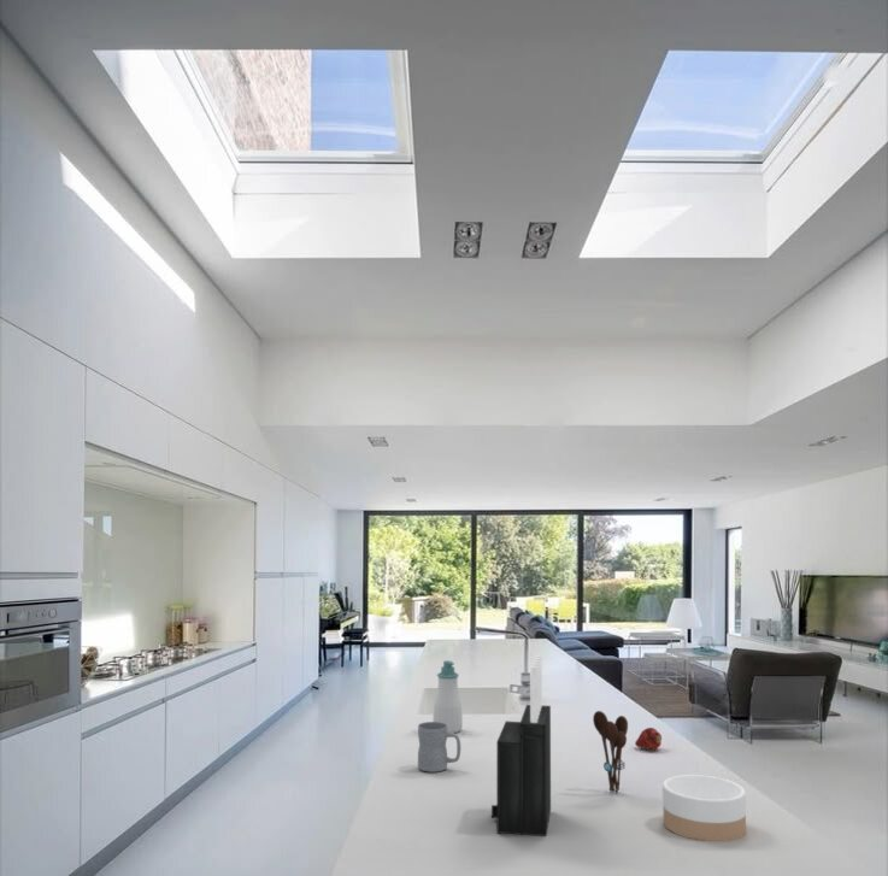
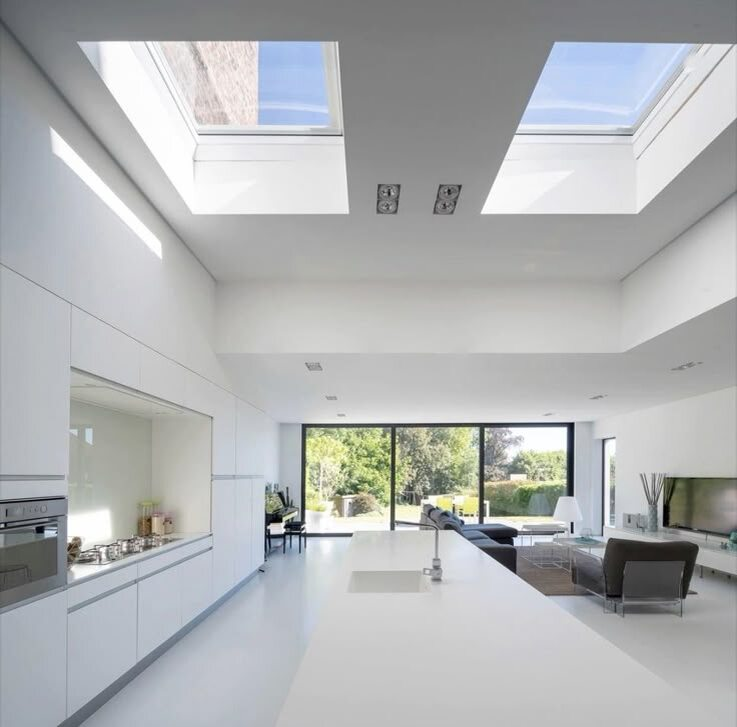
- mug (439, 747)
- fruit (649, 737)
- bowl (704, 806)
- knife block (519, 740)
- soap bottle (447, 695)
- utensil holder (611, 749)
